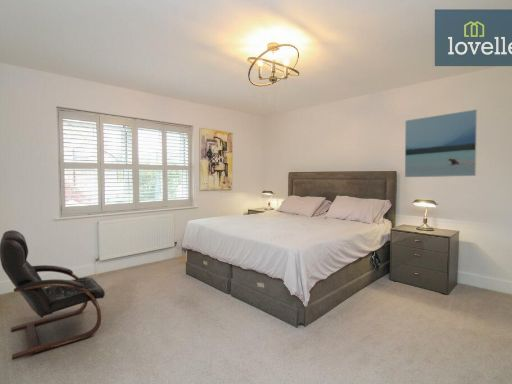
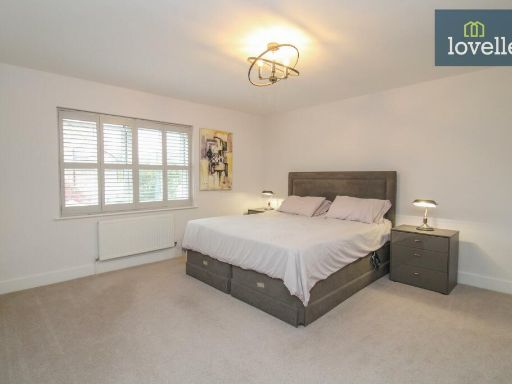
- armchair (55, 279)
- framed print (438, 146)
